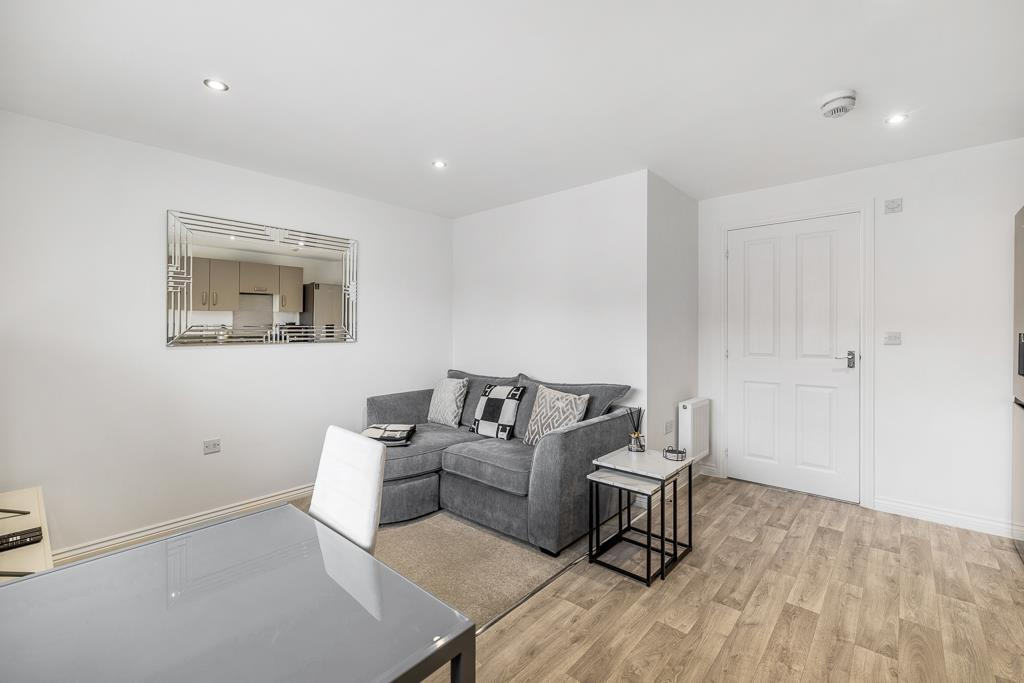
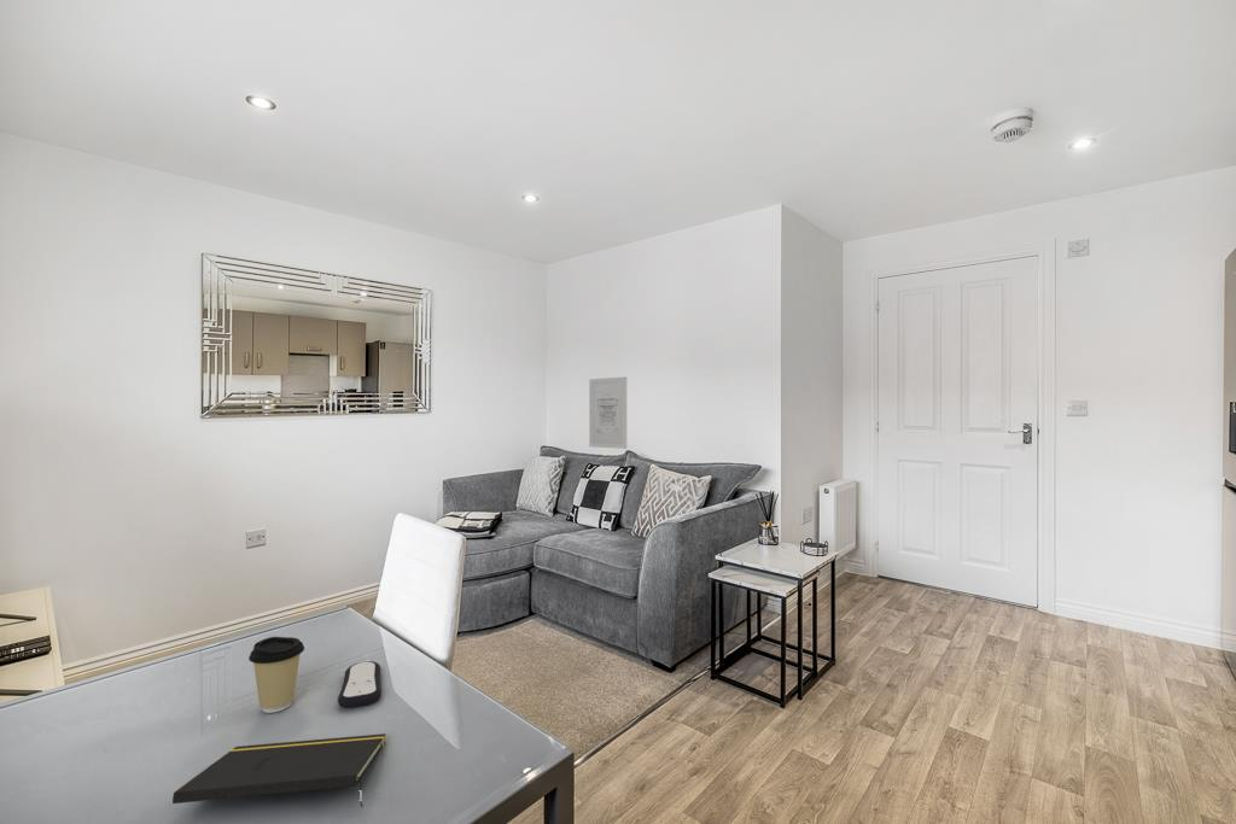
+ wall art (607, 413)
+ coffee cup (276, 673)
+ remote control (361, 682)
+ notepad (291, 765)
